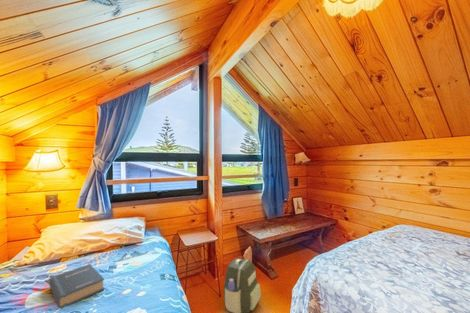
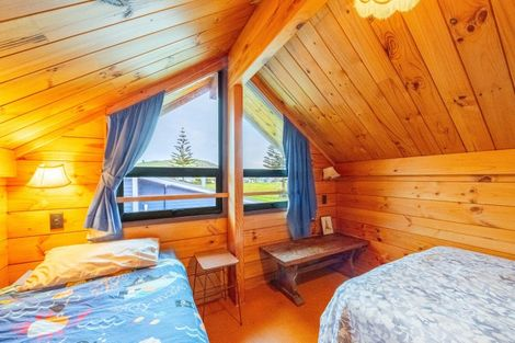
- backpack (244, 278)
- hardback book (76, 283)
